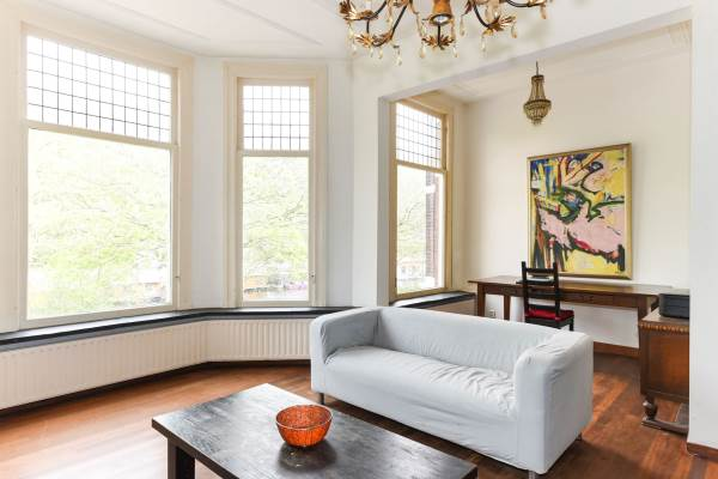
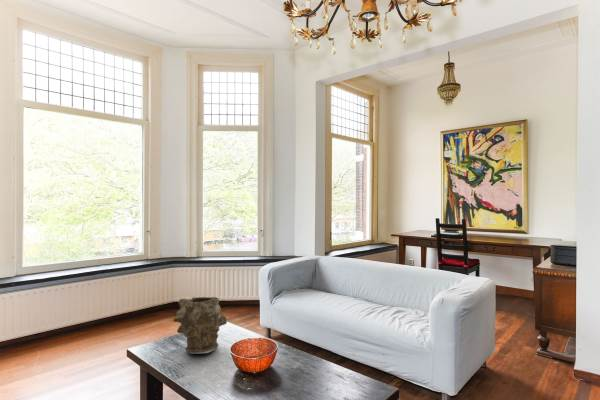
+ vase (199, 324)
